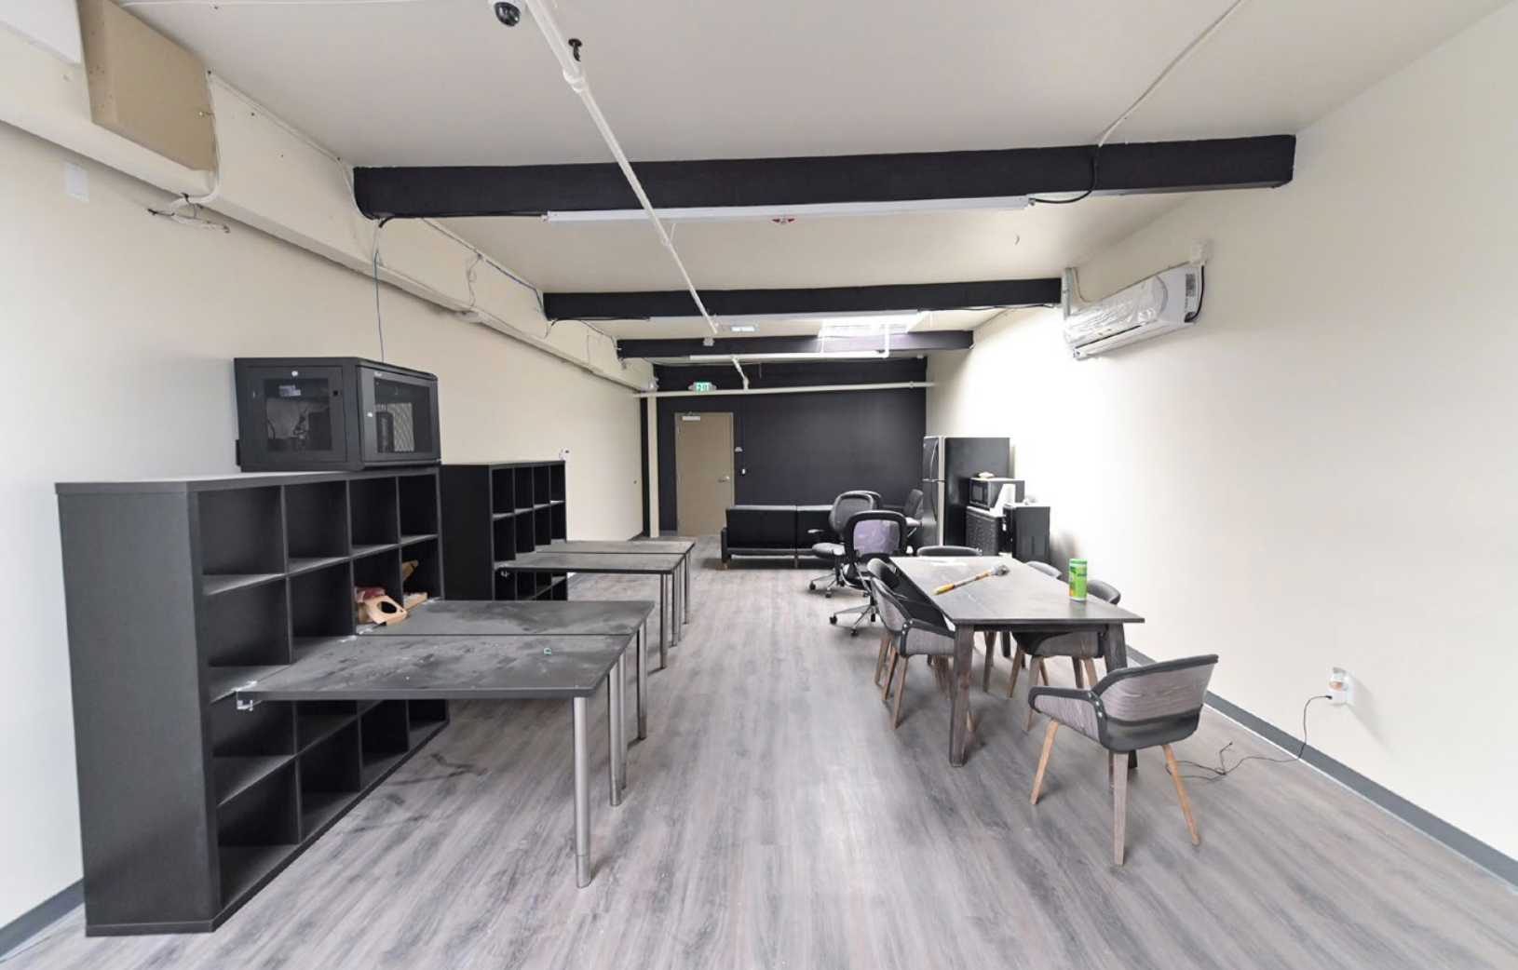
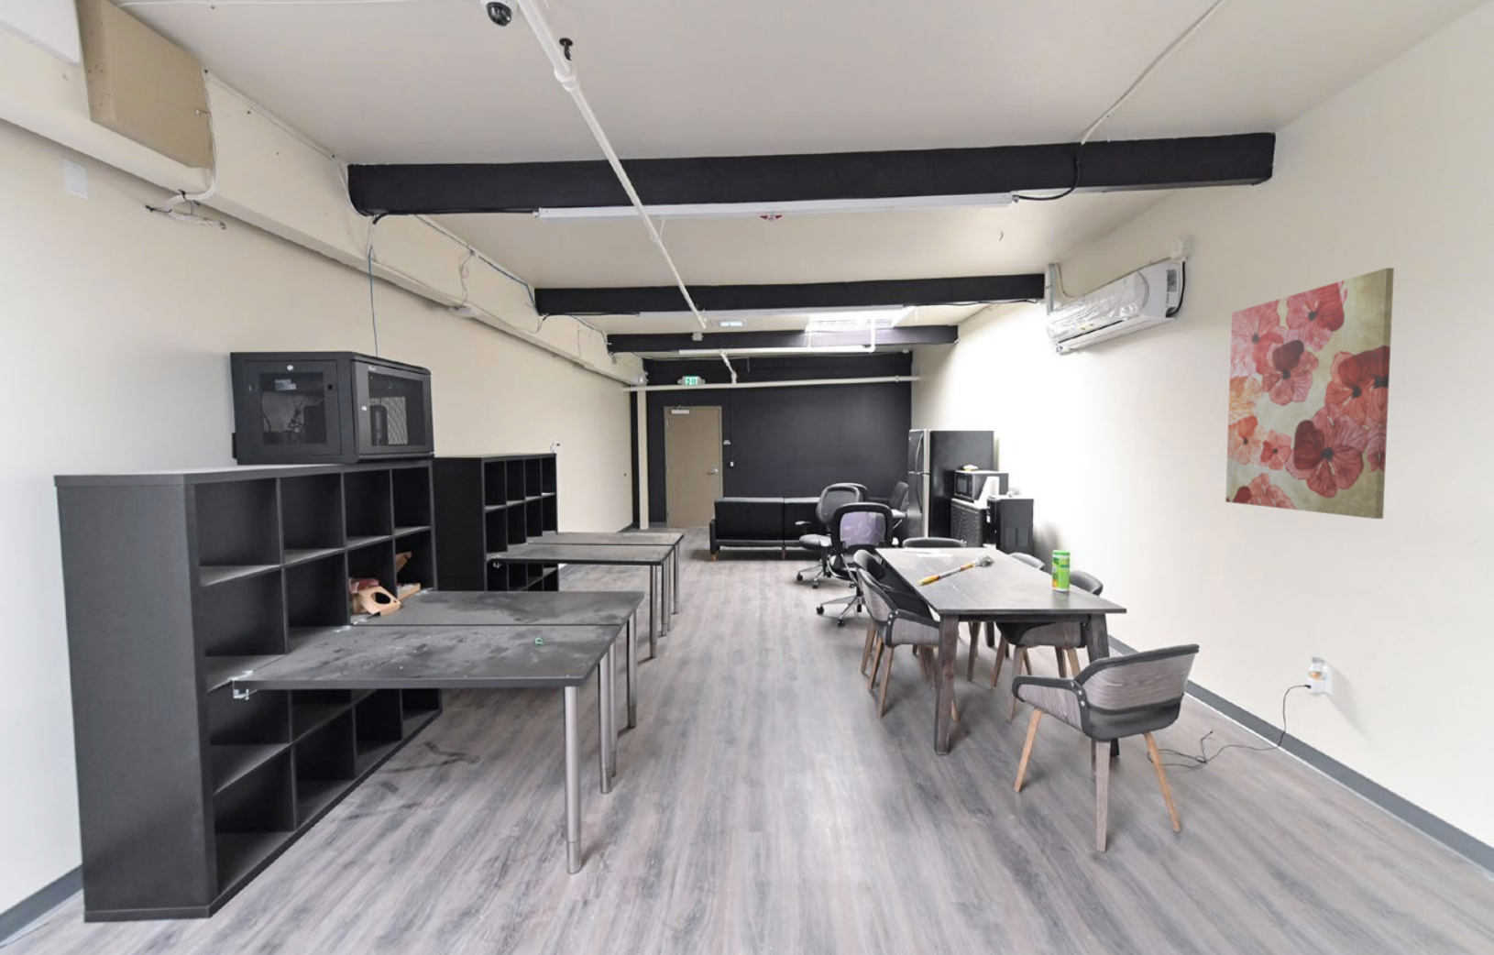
+ wall art (1297, 402)
